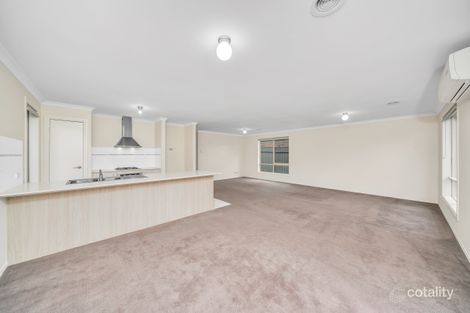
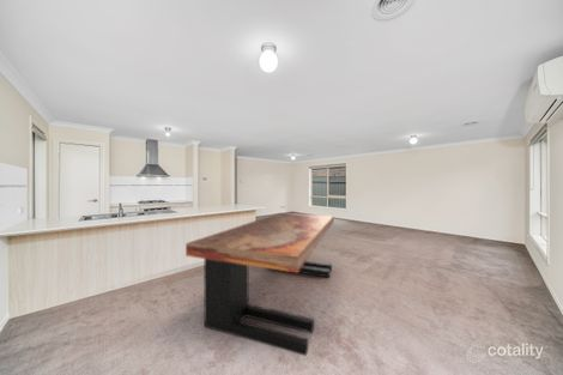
+ dining table (284, 258)
